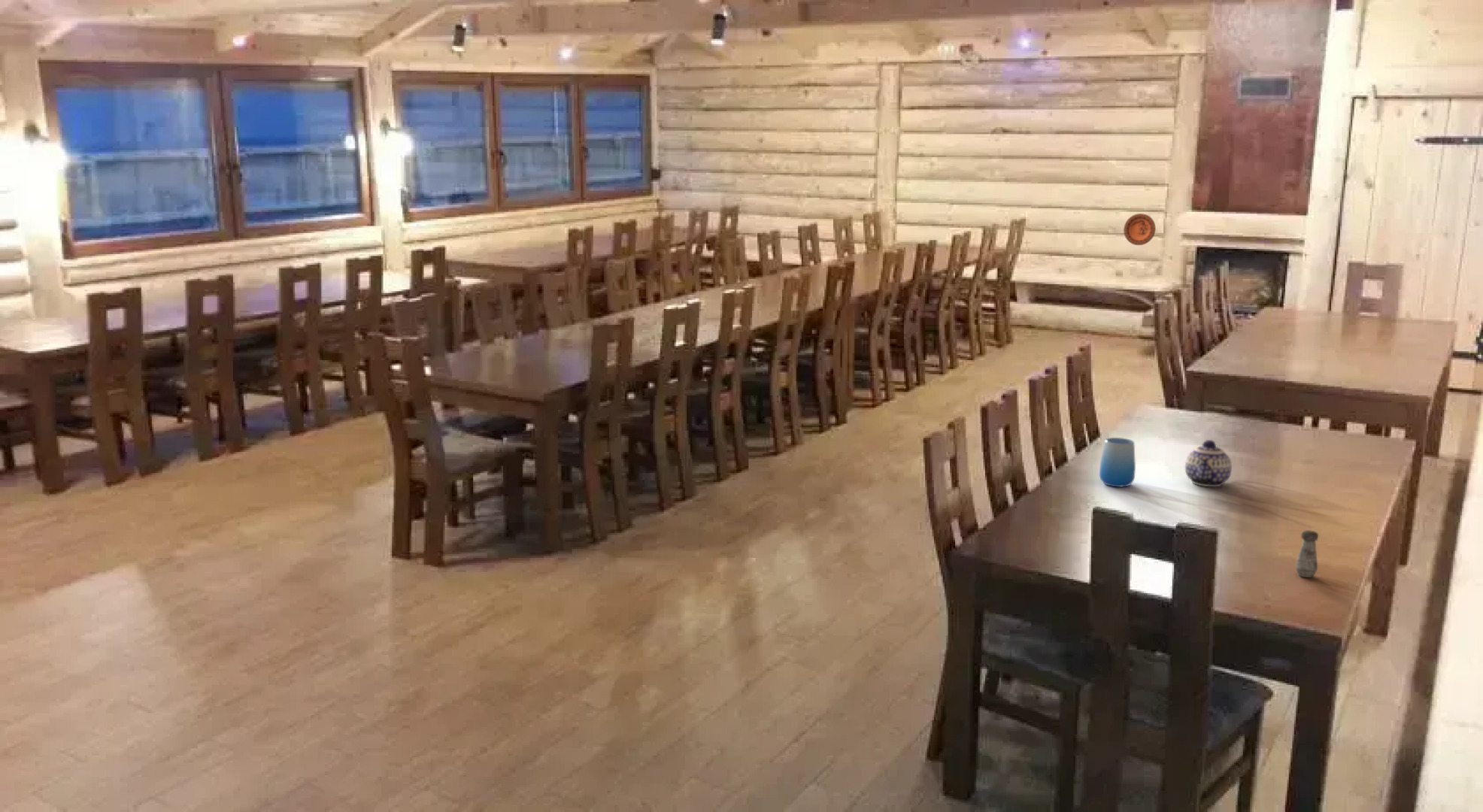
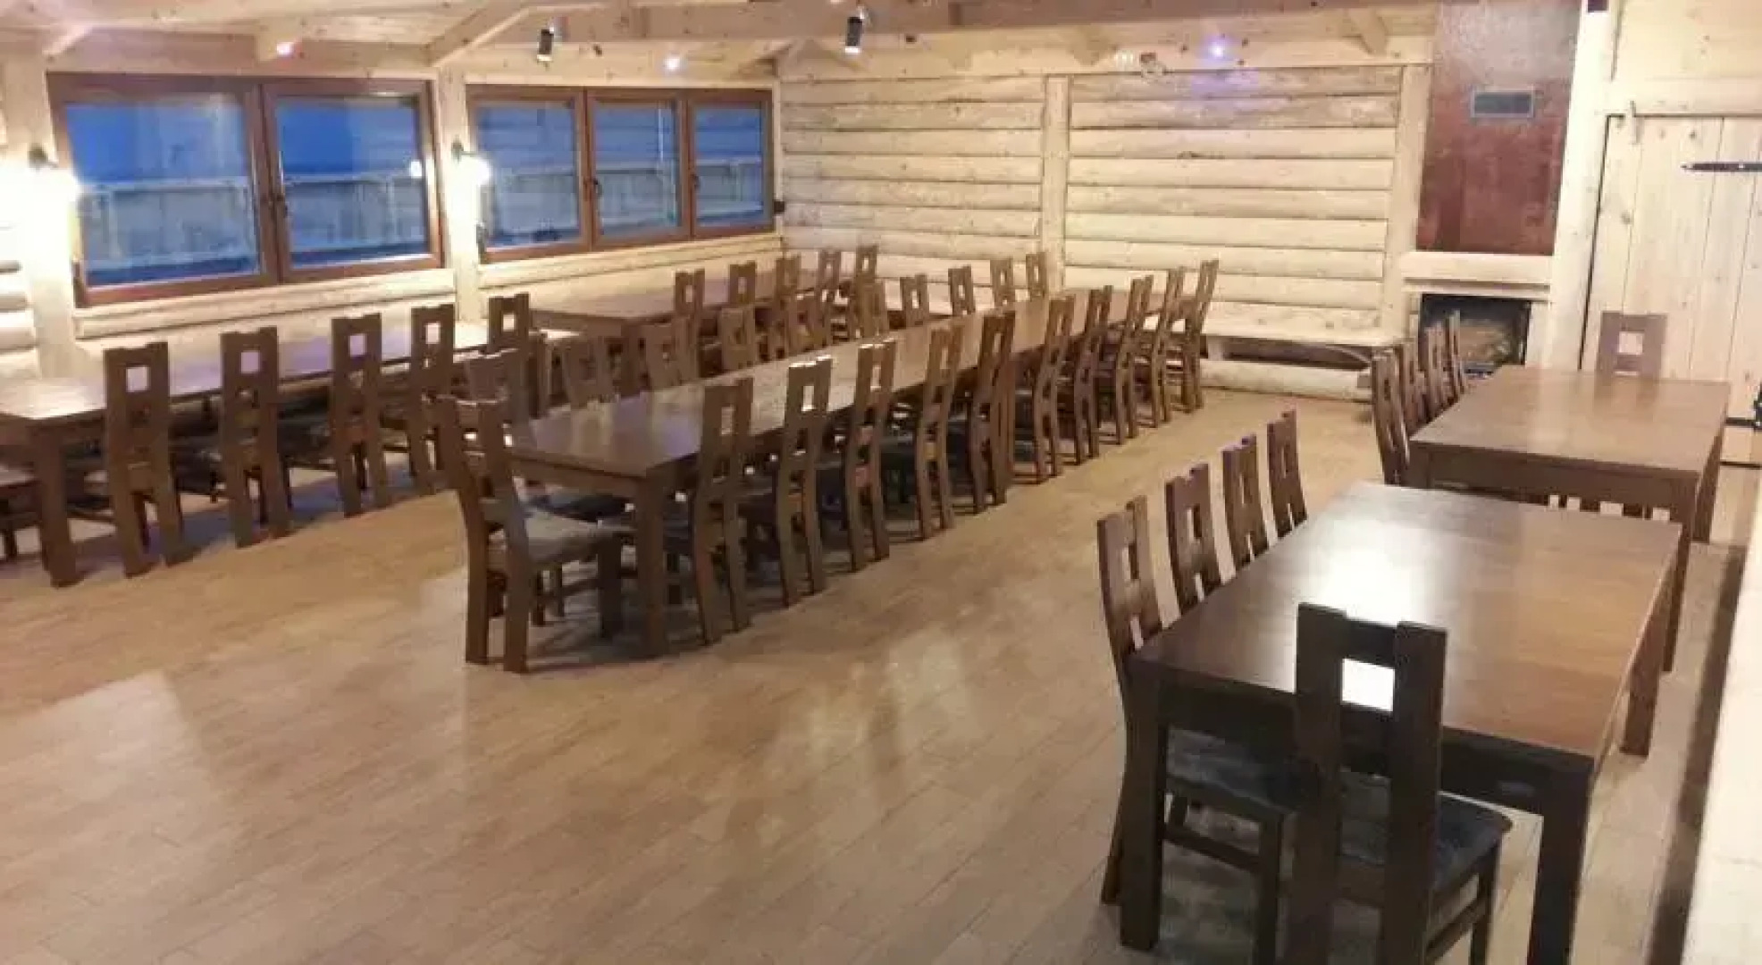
- salt shaker (1307, 553)
- teapot (1209, 462)
- decorative plate (1139, 229)
- cup (1118, 462)
